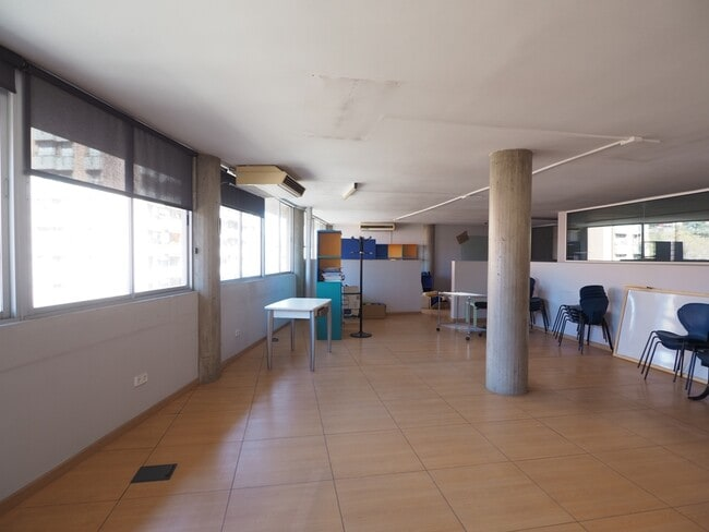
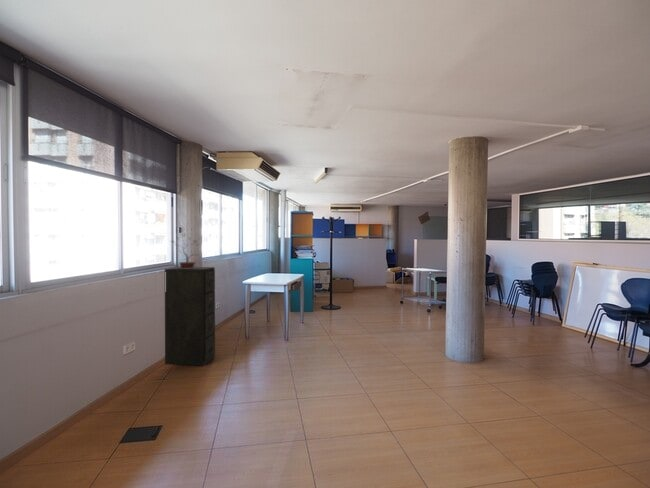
+ potted plant (183, 250)
+ filing cabinet (191, 314)
